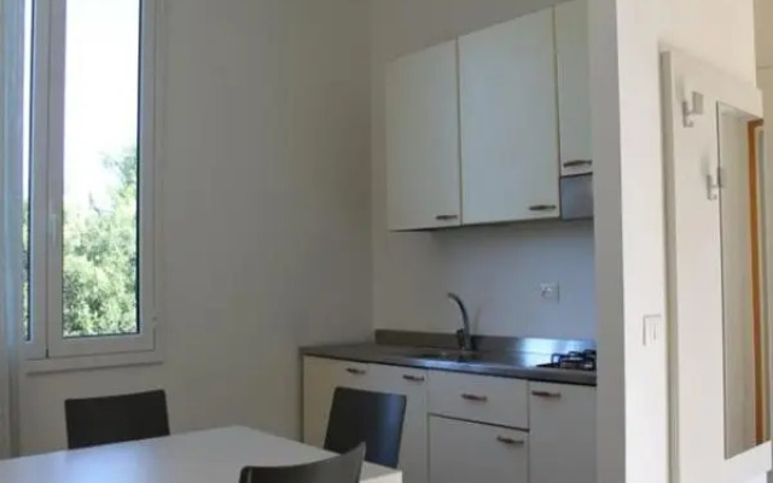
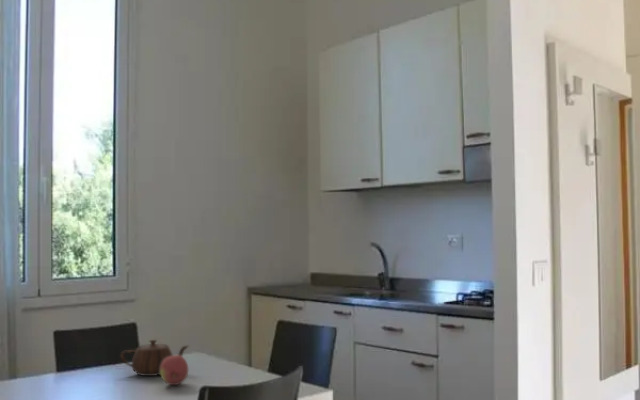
+ teapot (155, 356)
+ fruit (174, 369)
